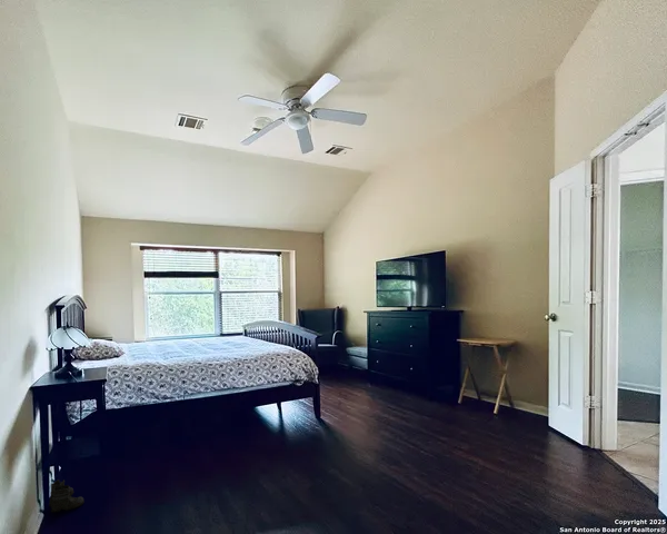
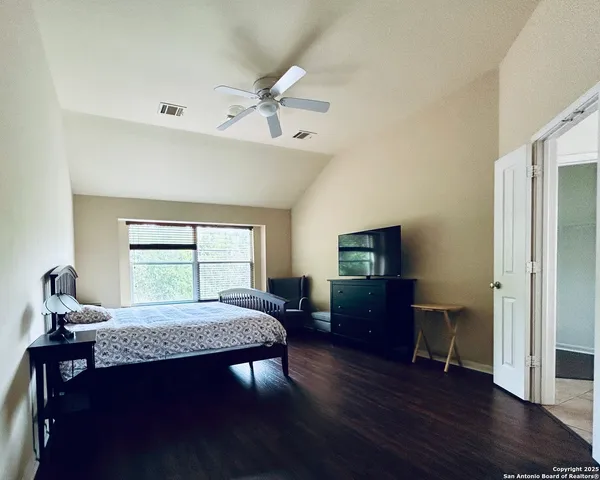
- boots (64, 493)
